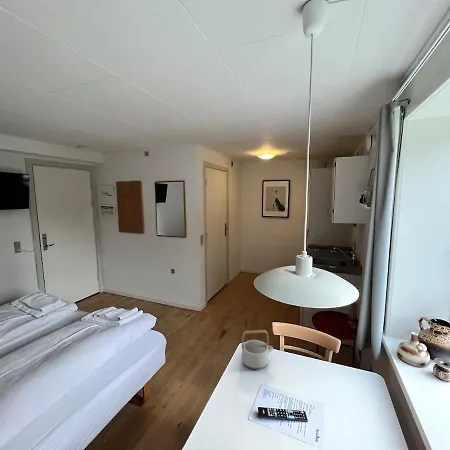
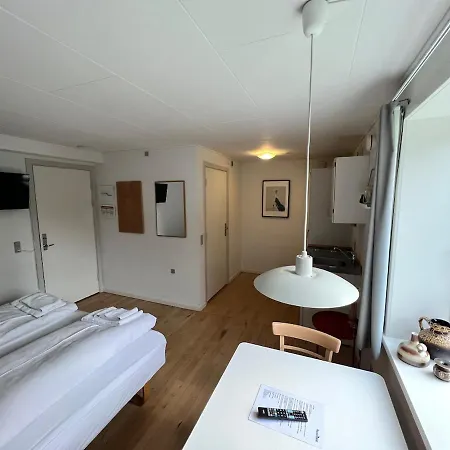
- teapot (257, 346)
